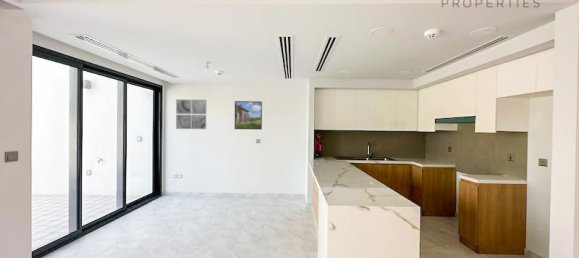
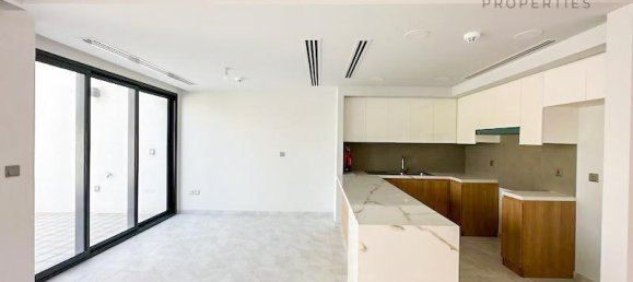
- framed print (248, 115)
- wall art (190, 113)
